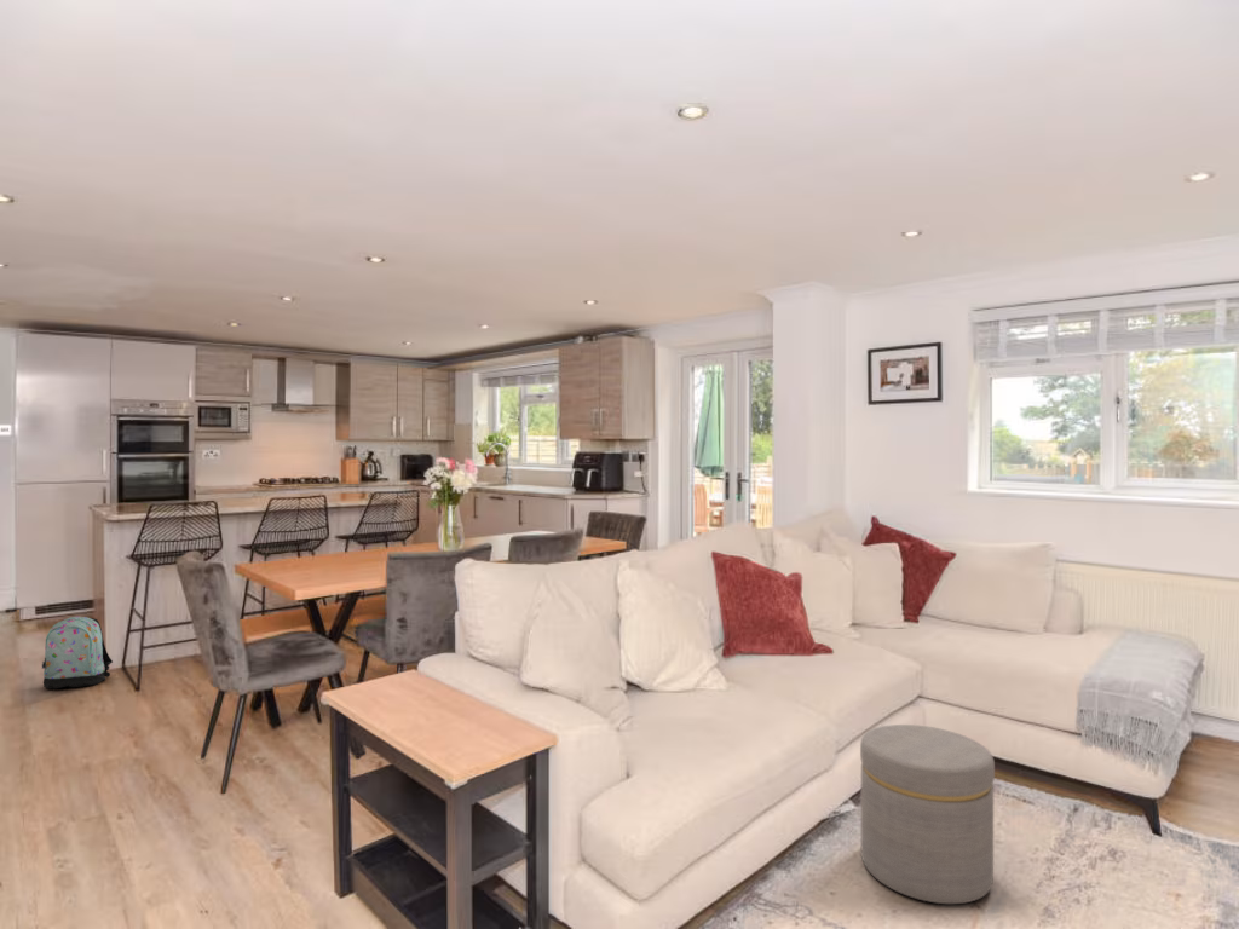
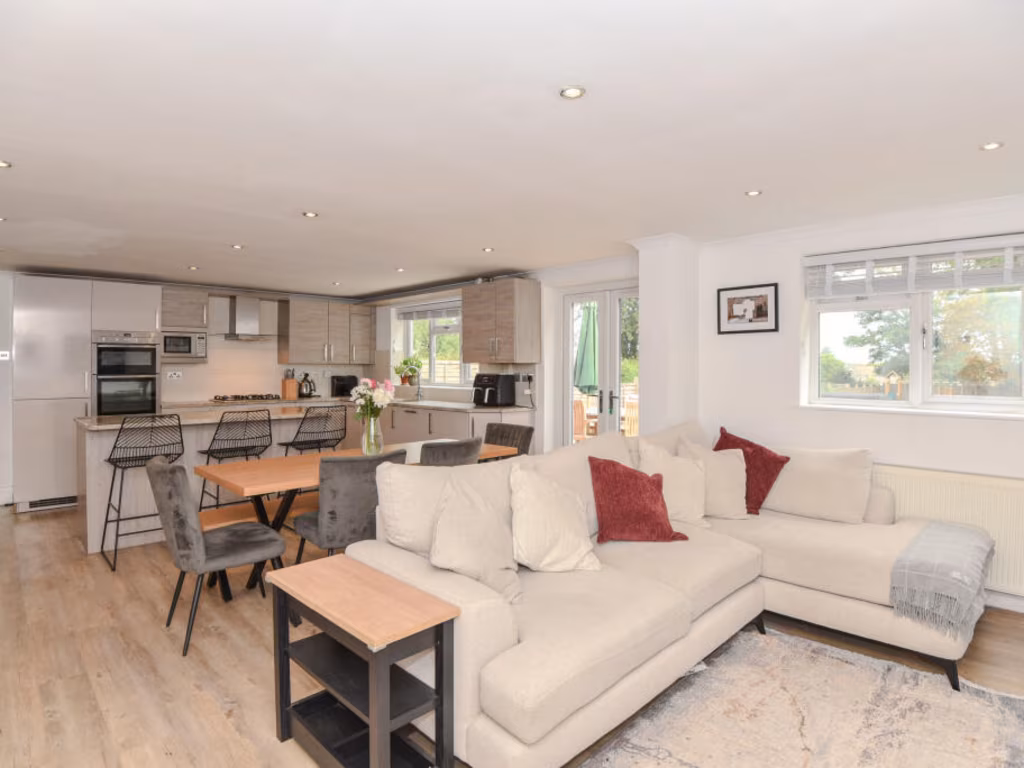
- backpack (75, 651)
- ottoman (924, 807)
